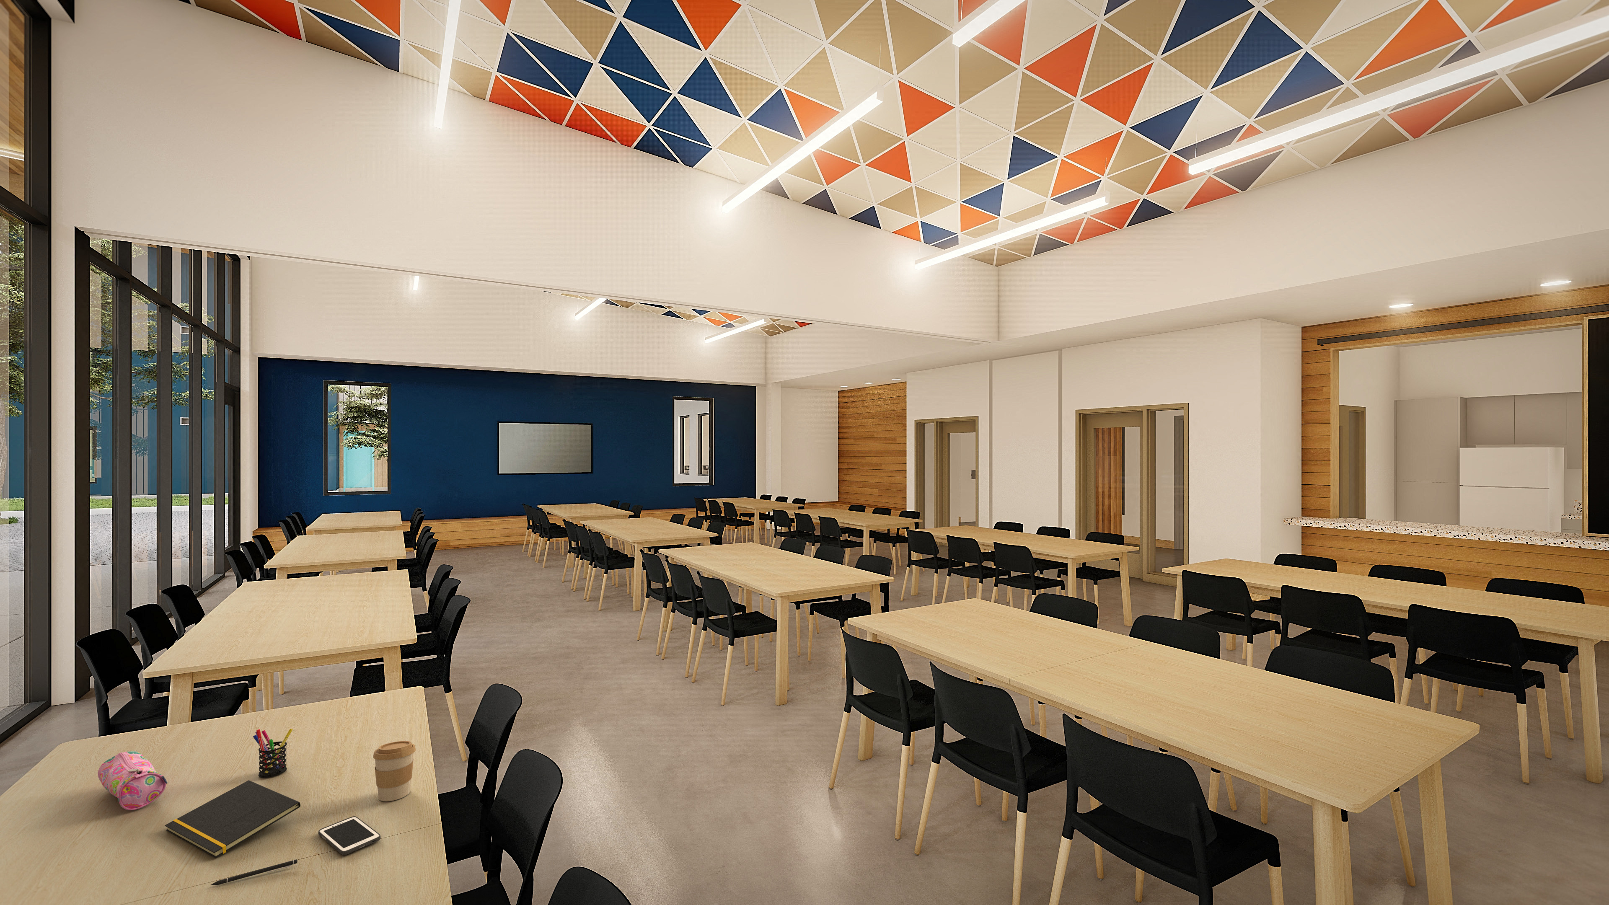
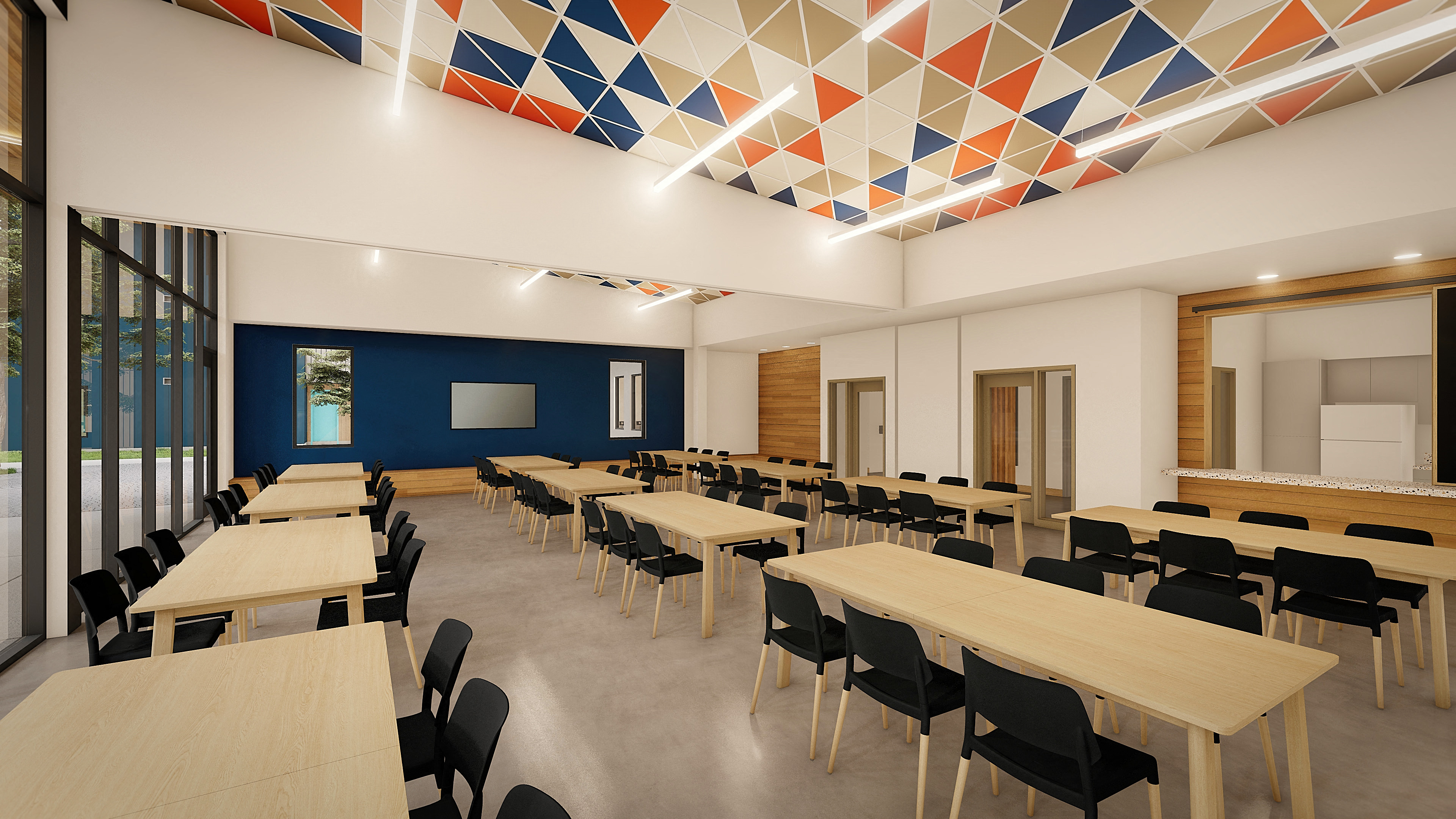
- coffee cup (395, 769)
- pencil case (132, 778)
- pen (255, 873)
- notepad (233, 815)
- cell phone (349, 835)
- pen holder (271, 750)
